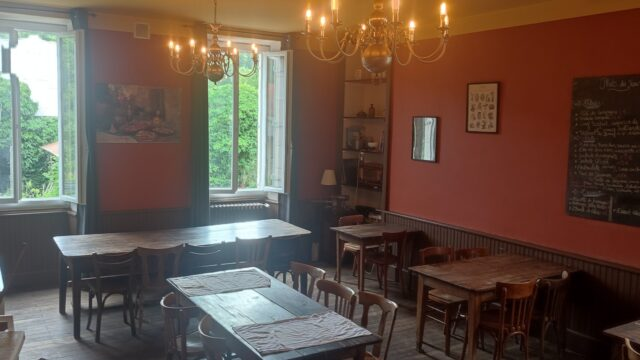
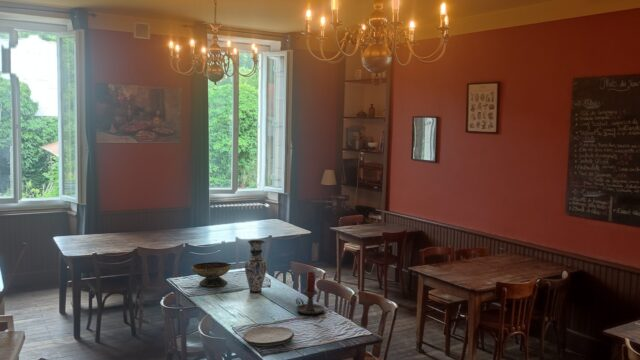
+ plate (268, 336)
+ candle holder (307, 290)
+ decorative bowl (211, 273)
+ vase (255, 266)
